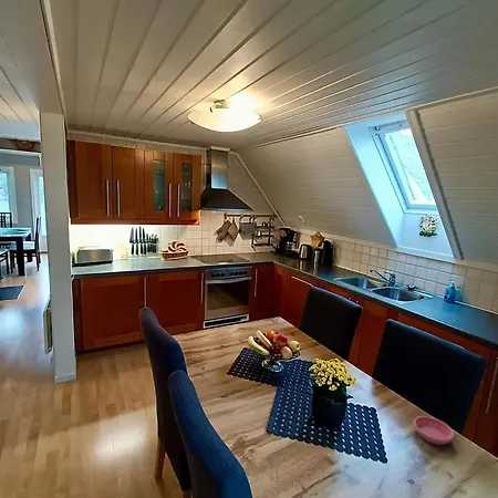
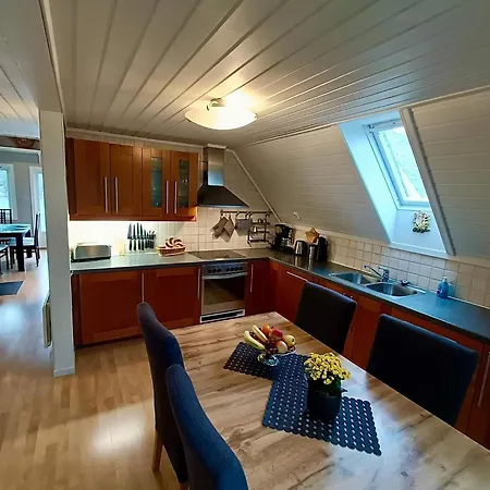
- saucer (433, 430)
